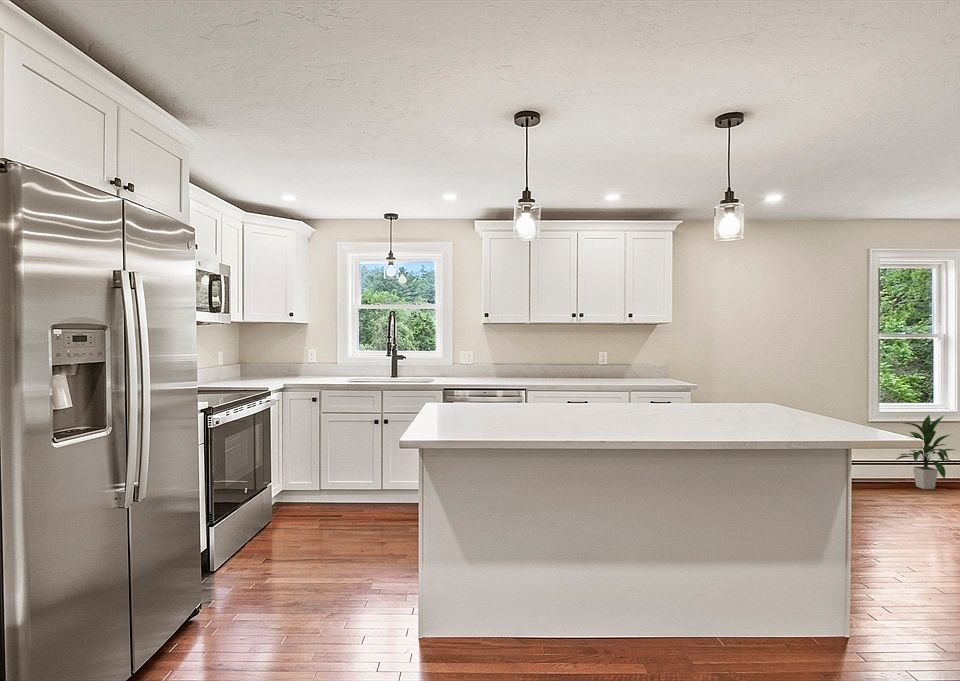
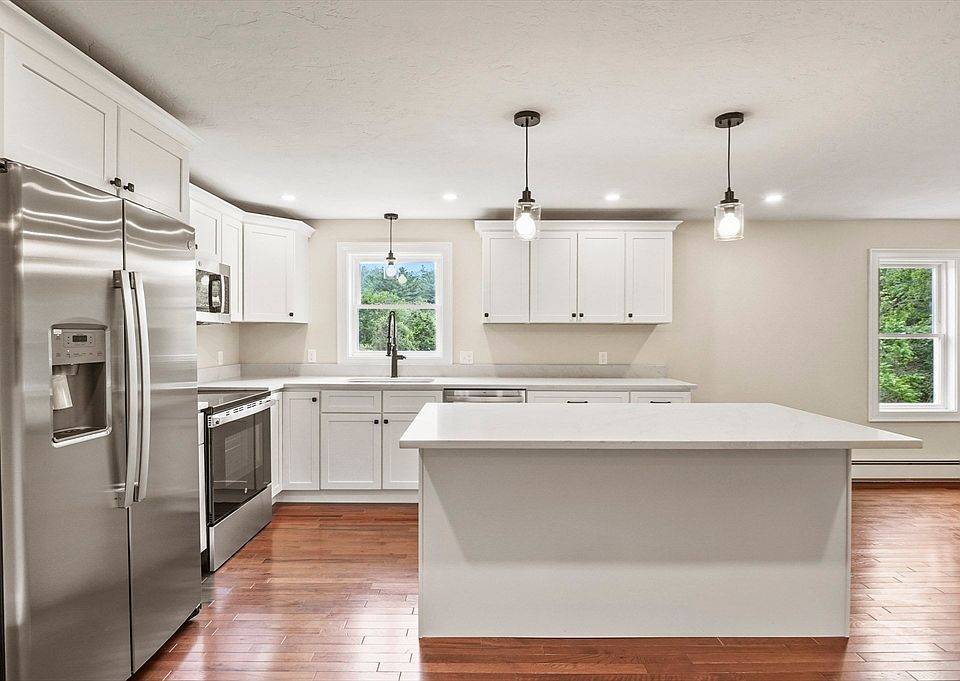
- indoor plant (925, 451)
